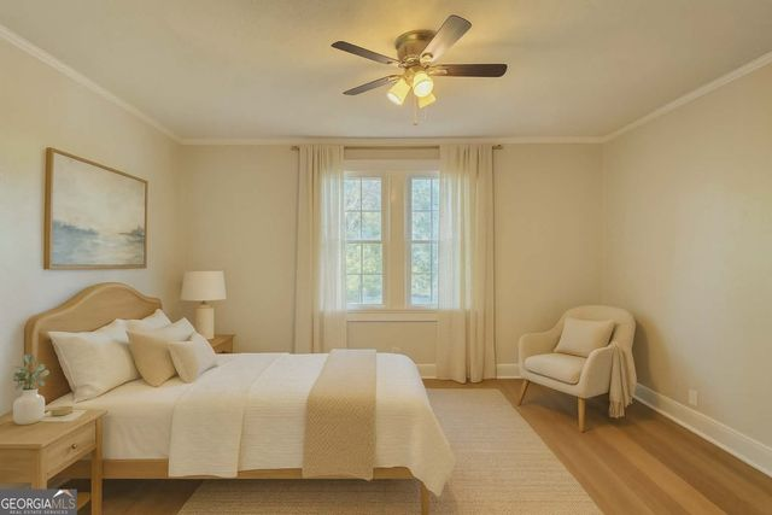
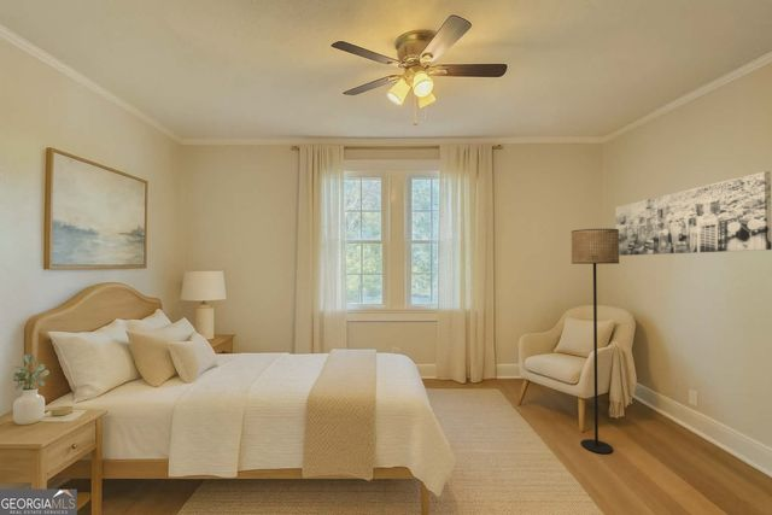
+ floor lamp (595, 338)
+ wall art (674, 223)
